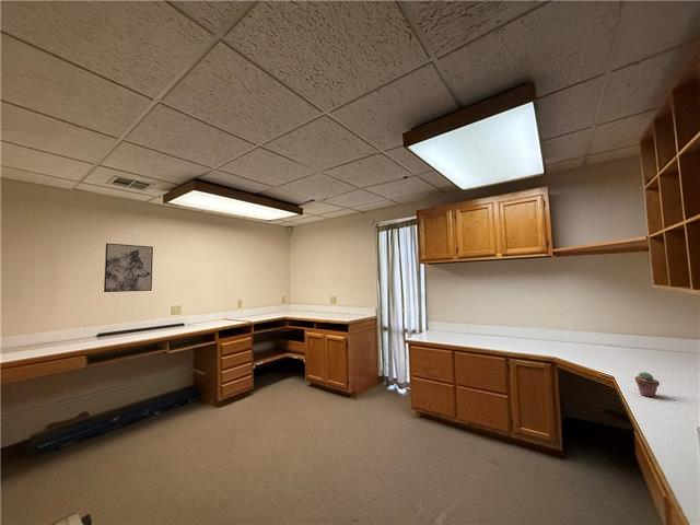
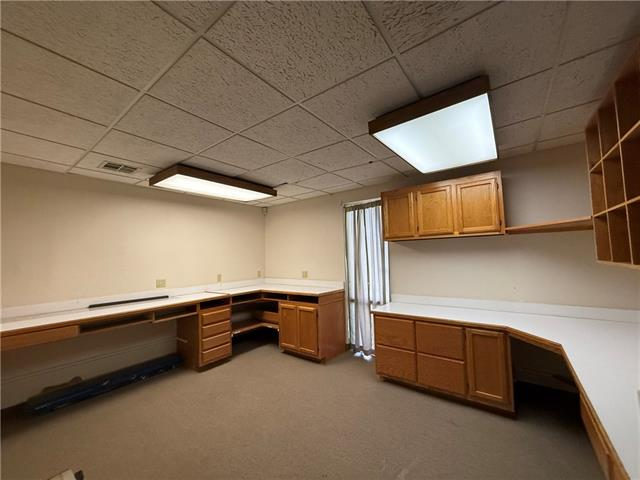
- potted succulent (646, 383)
- wall art (129, 268)
